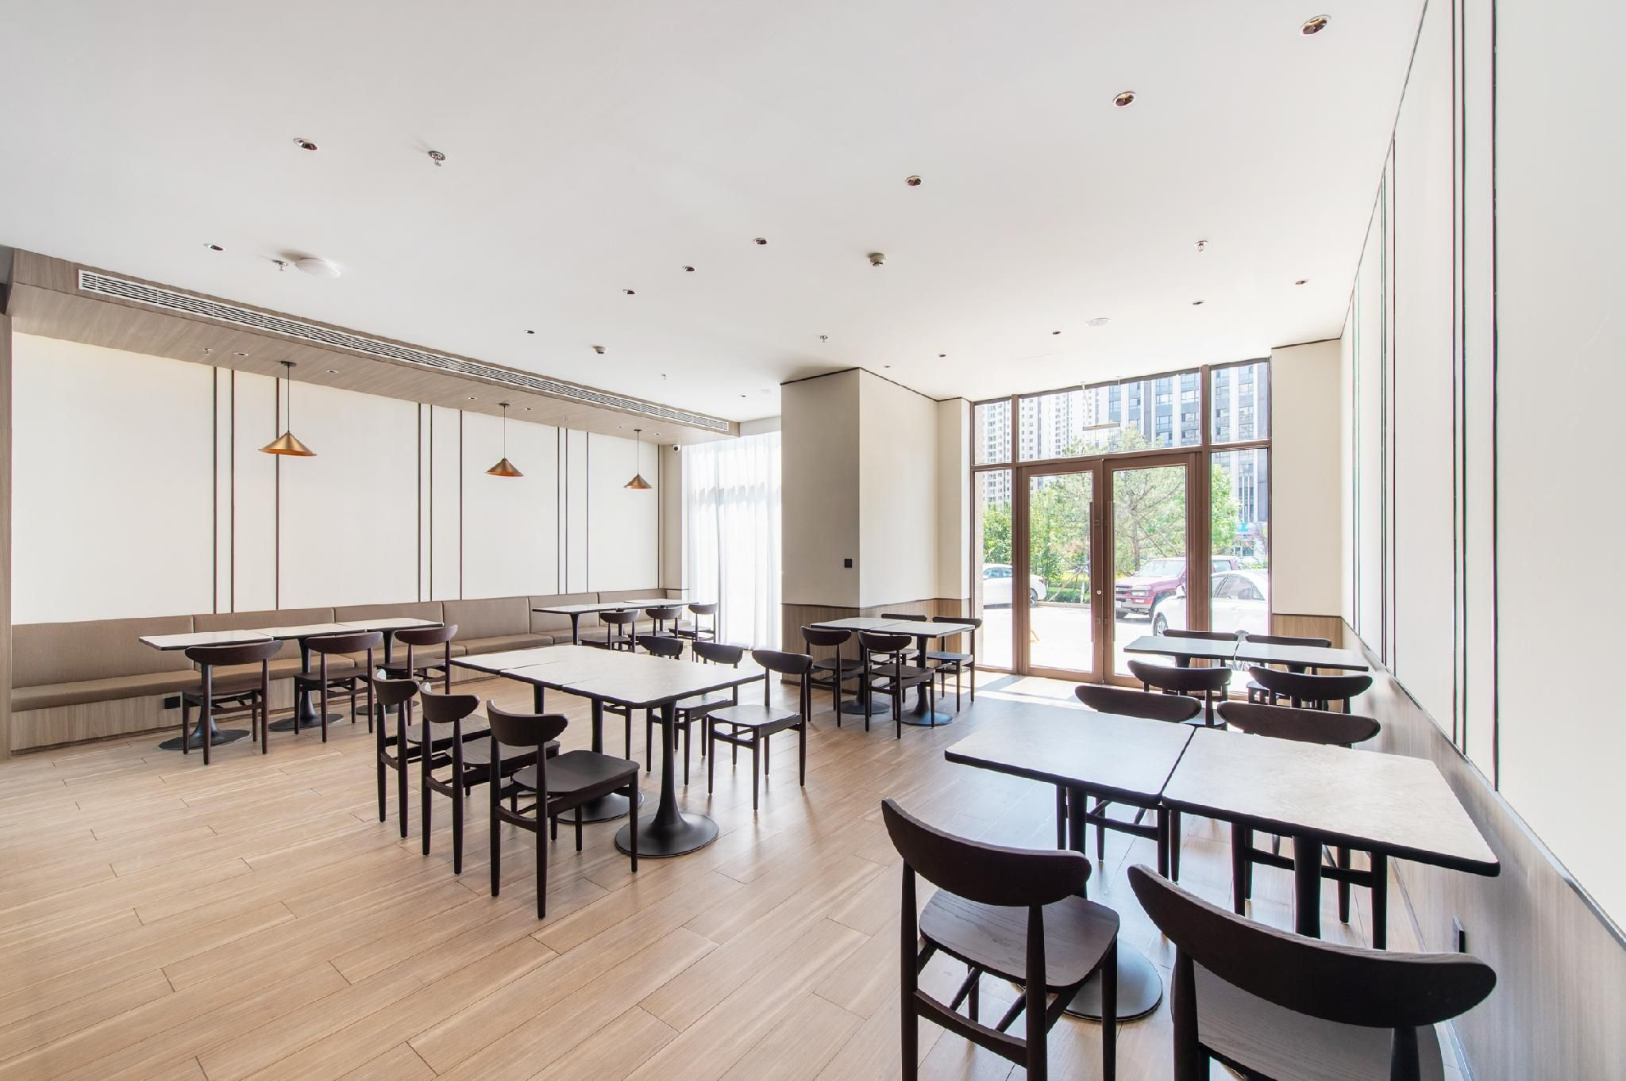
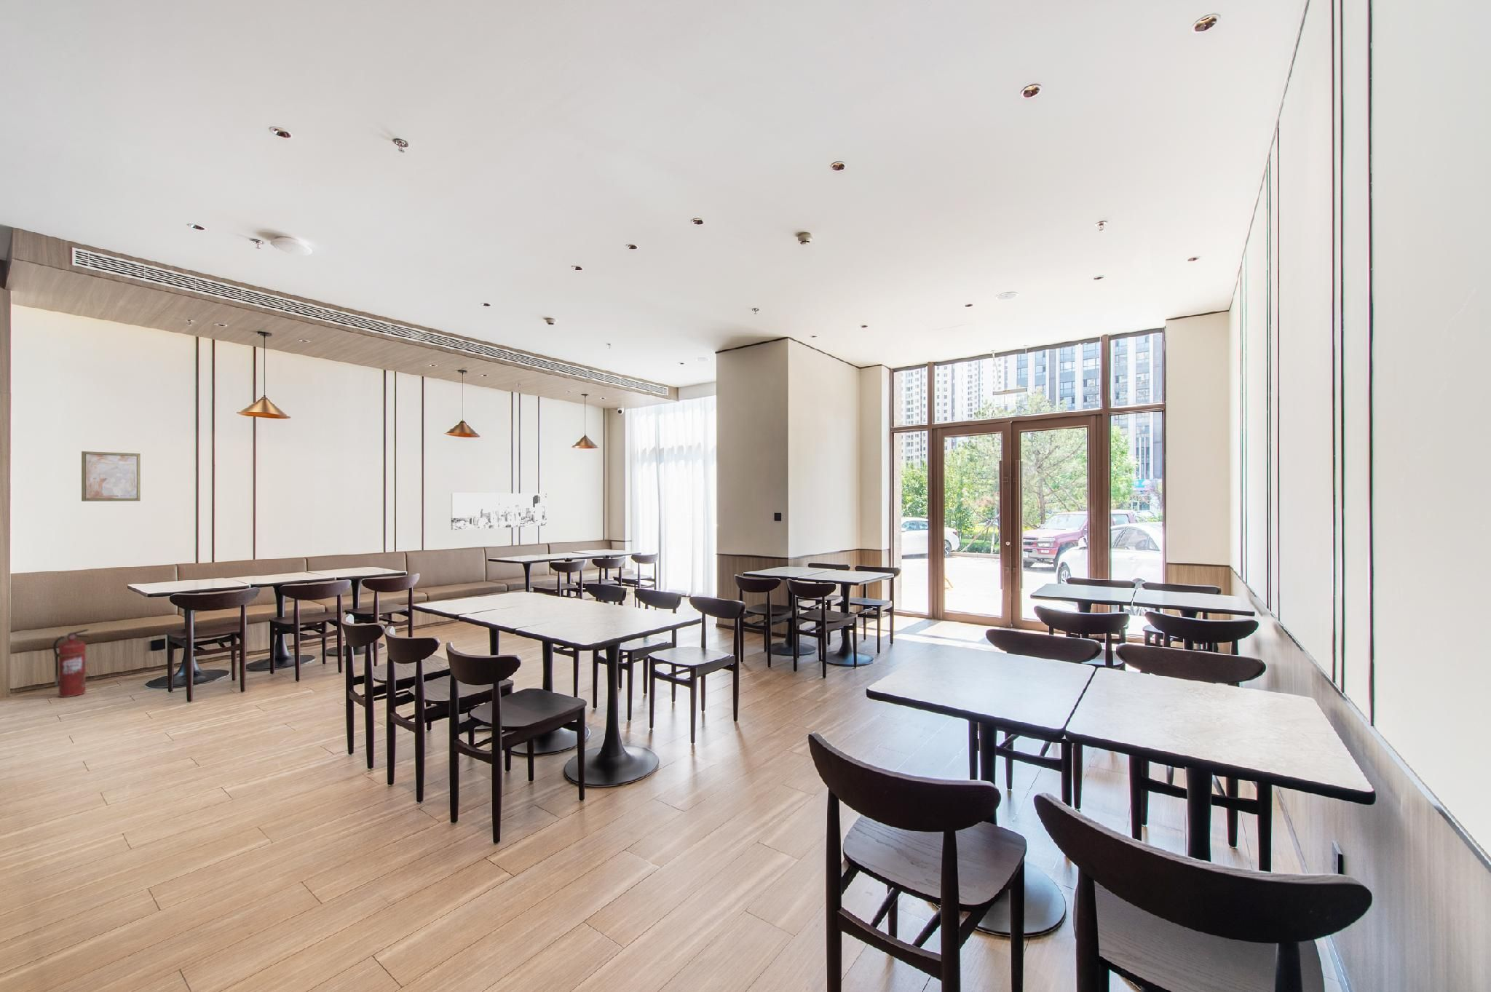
+ wall art (112, 477)
+ fire extinguisher (71, 662)
+ wall art (501, 510)
